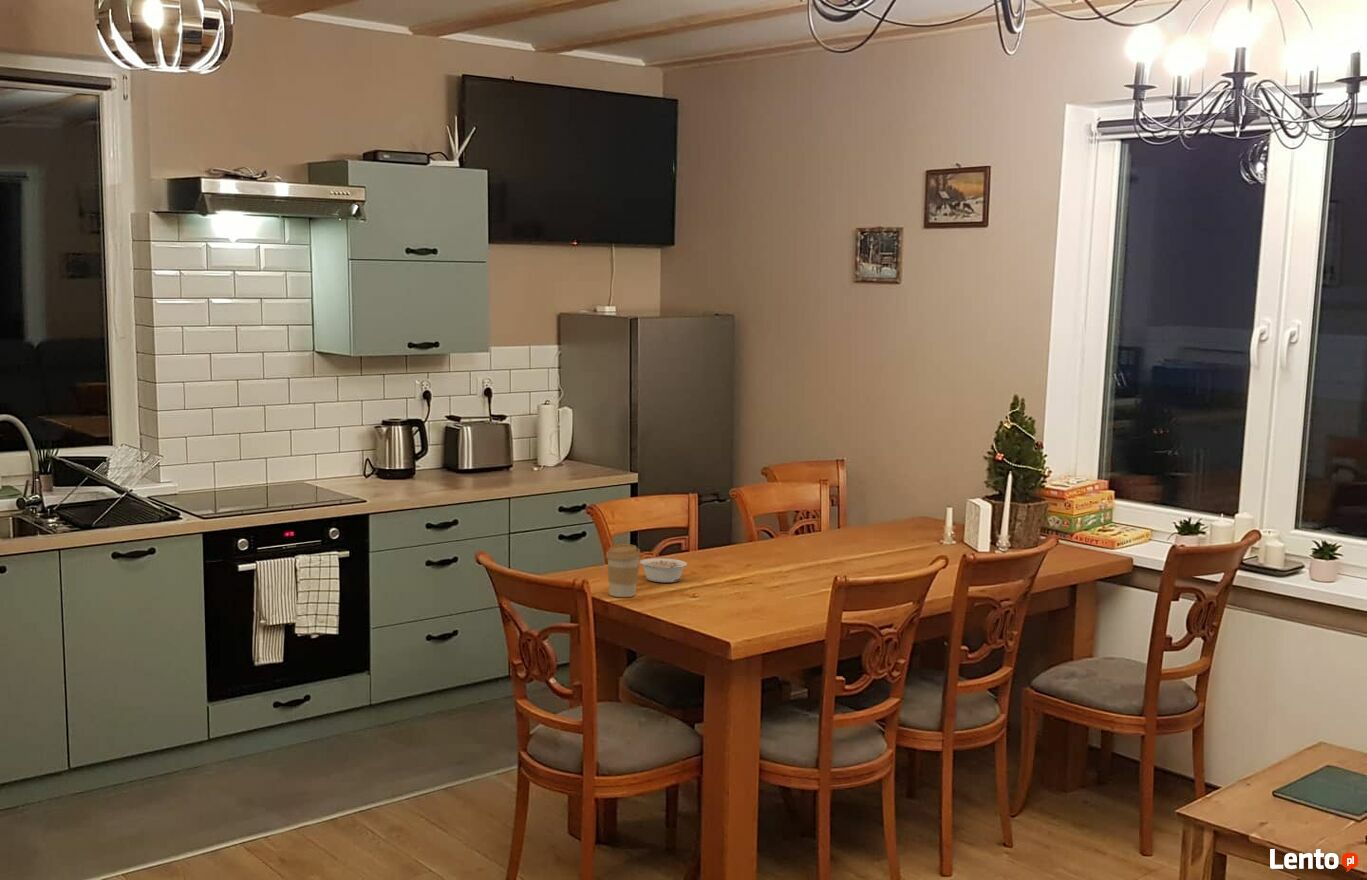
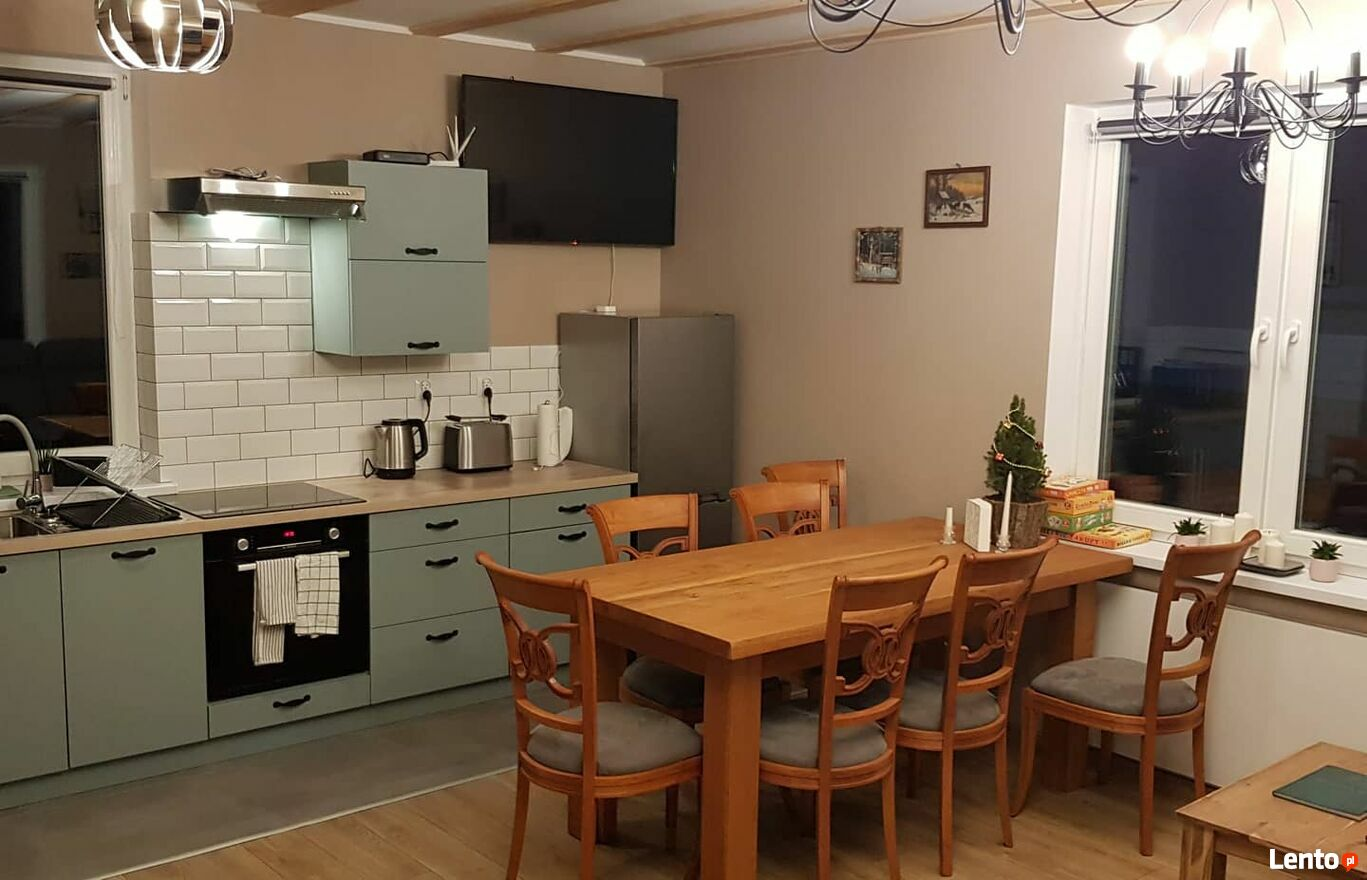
- legume (664, 569)
- coffee cup (623, 570)
